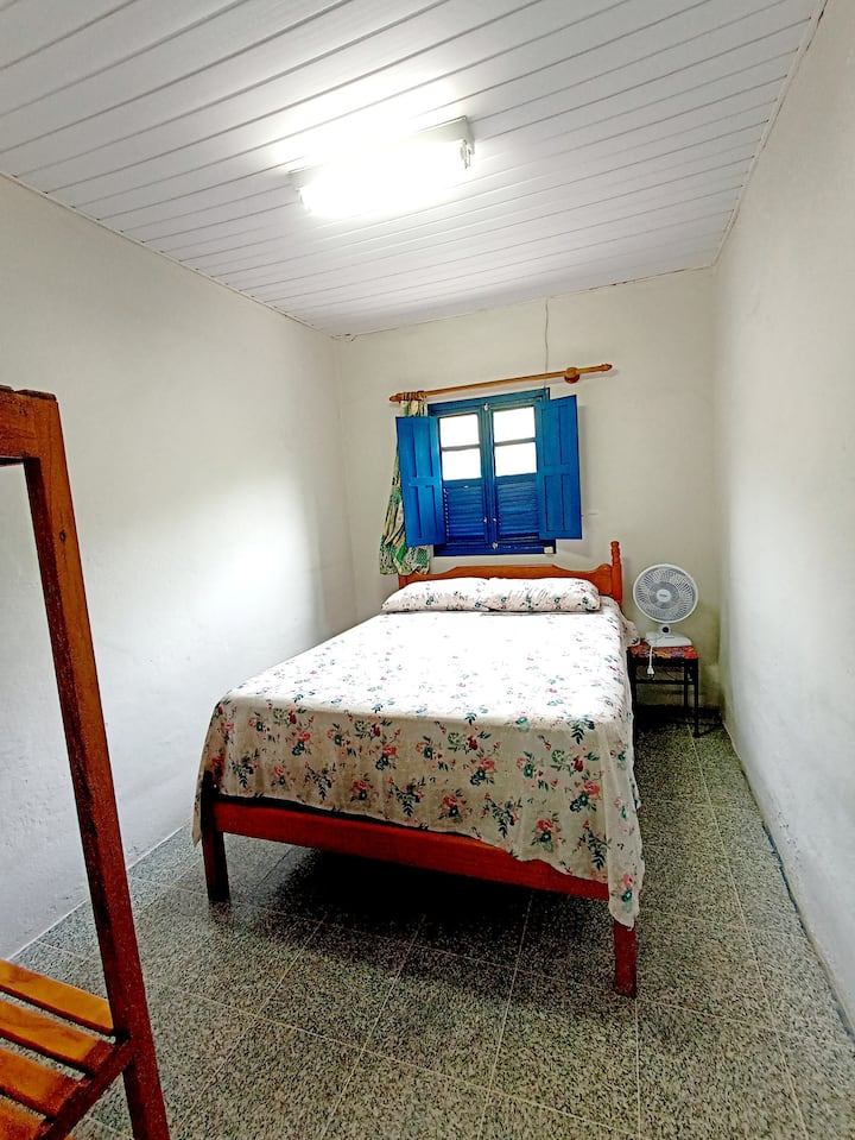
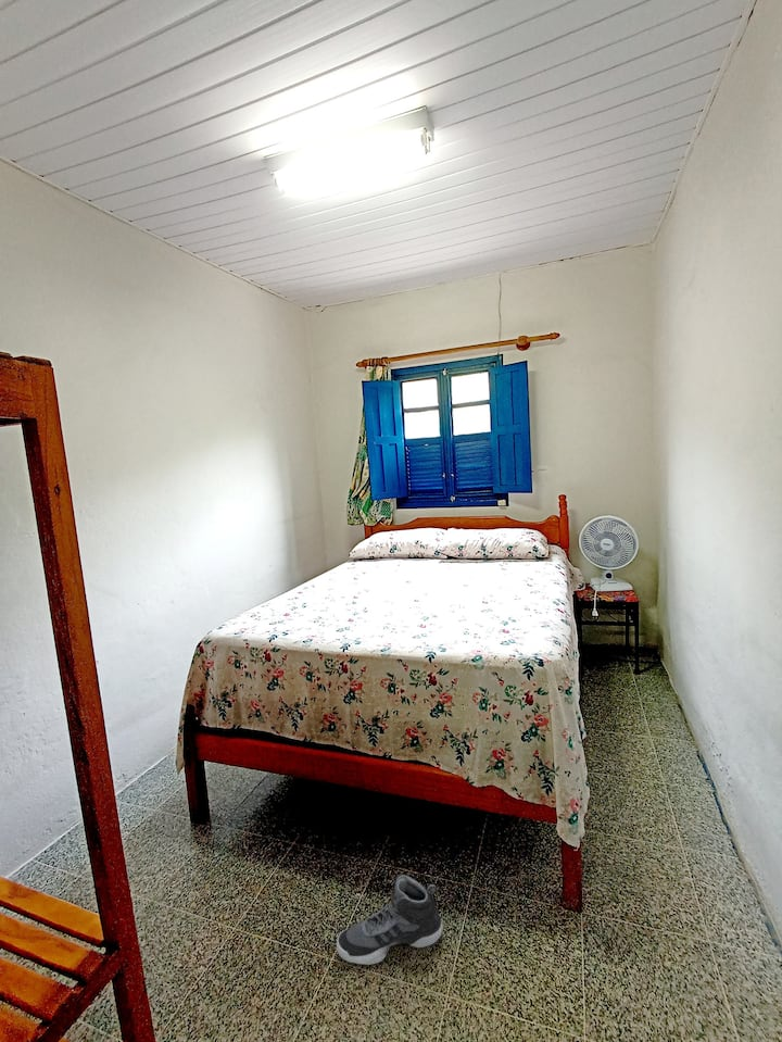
+ sneaker (388, 914)
